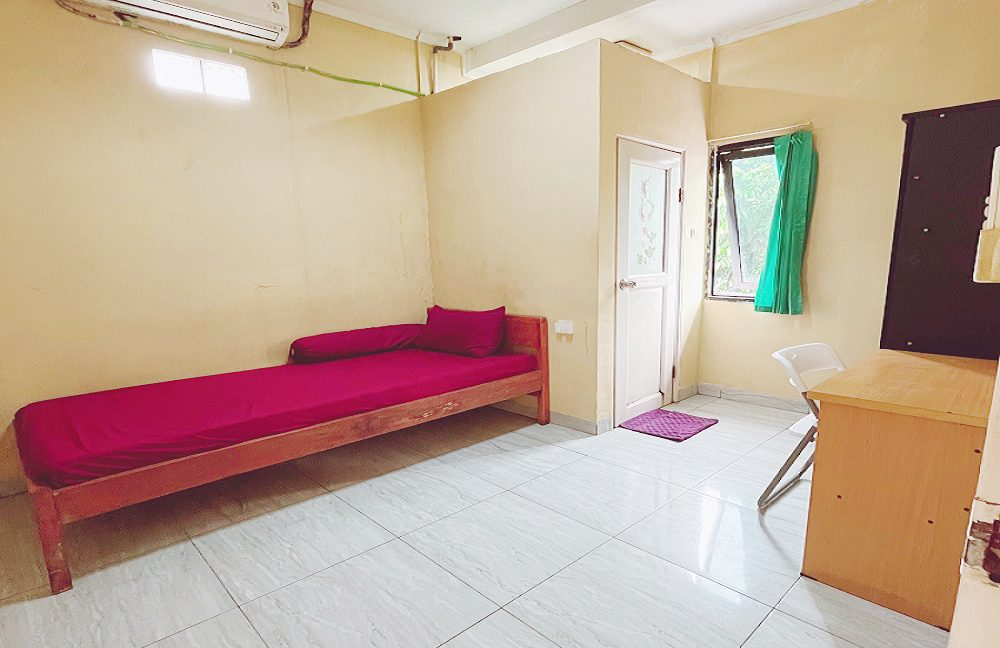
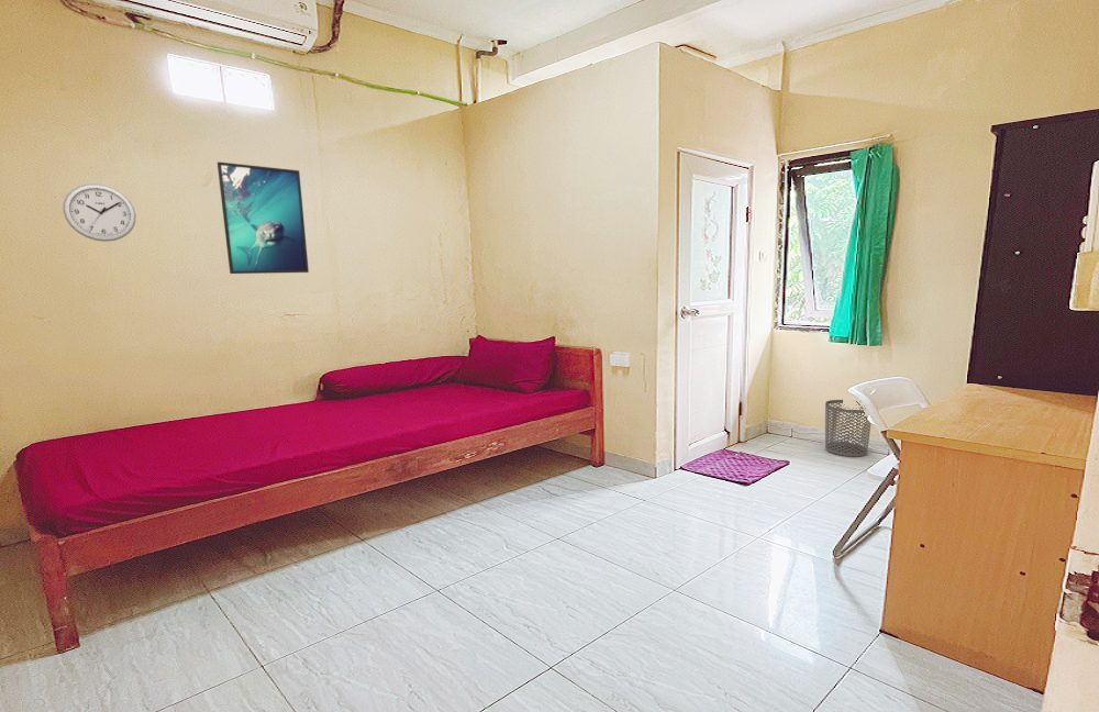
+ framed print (265, 220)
+ wall clock (100, 212)
+ waste bin (846, 427)
